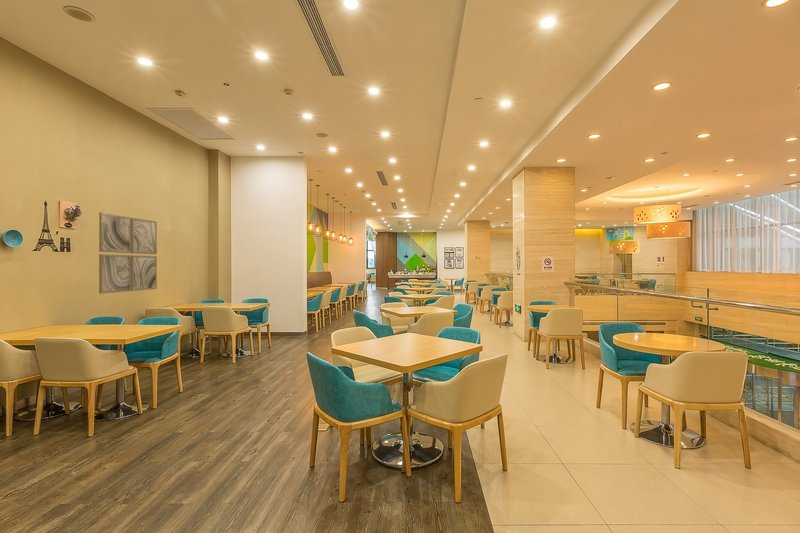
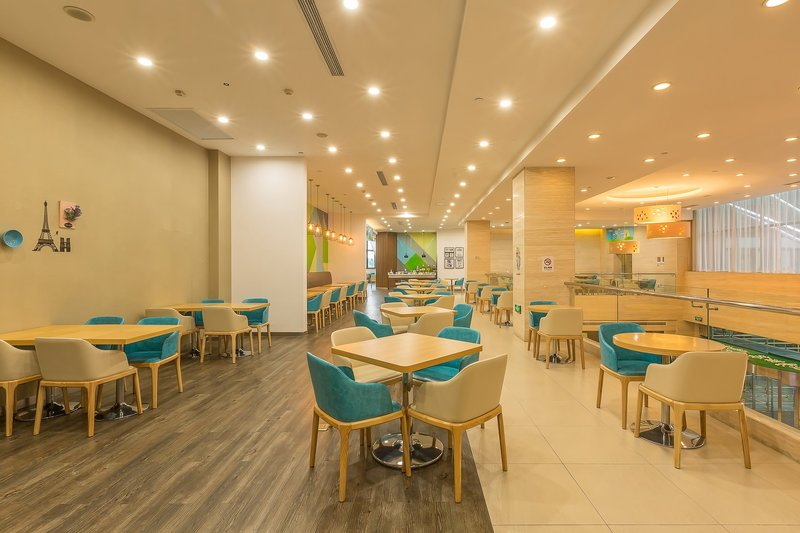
- wall art (130, 255)
